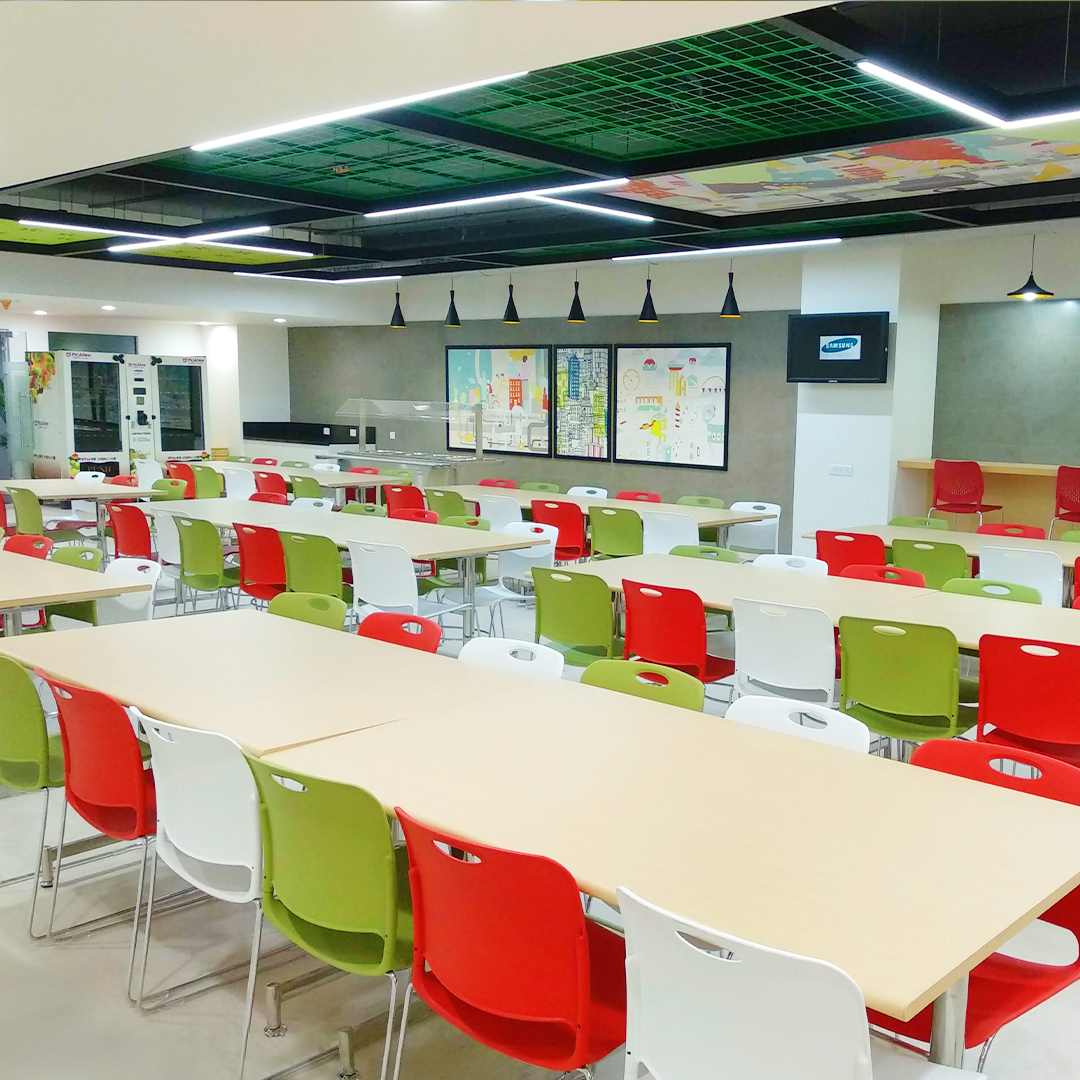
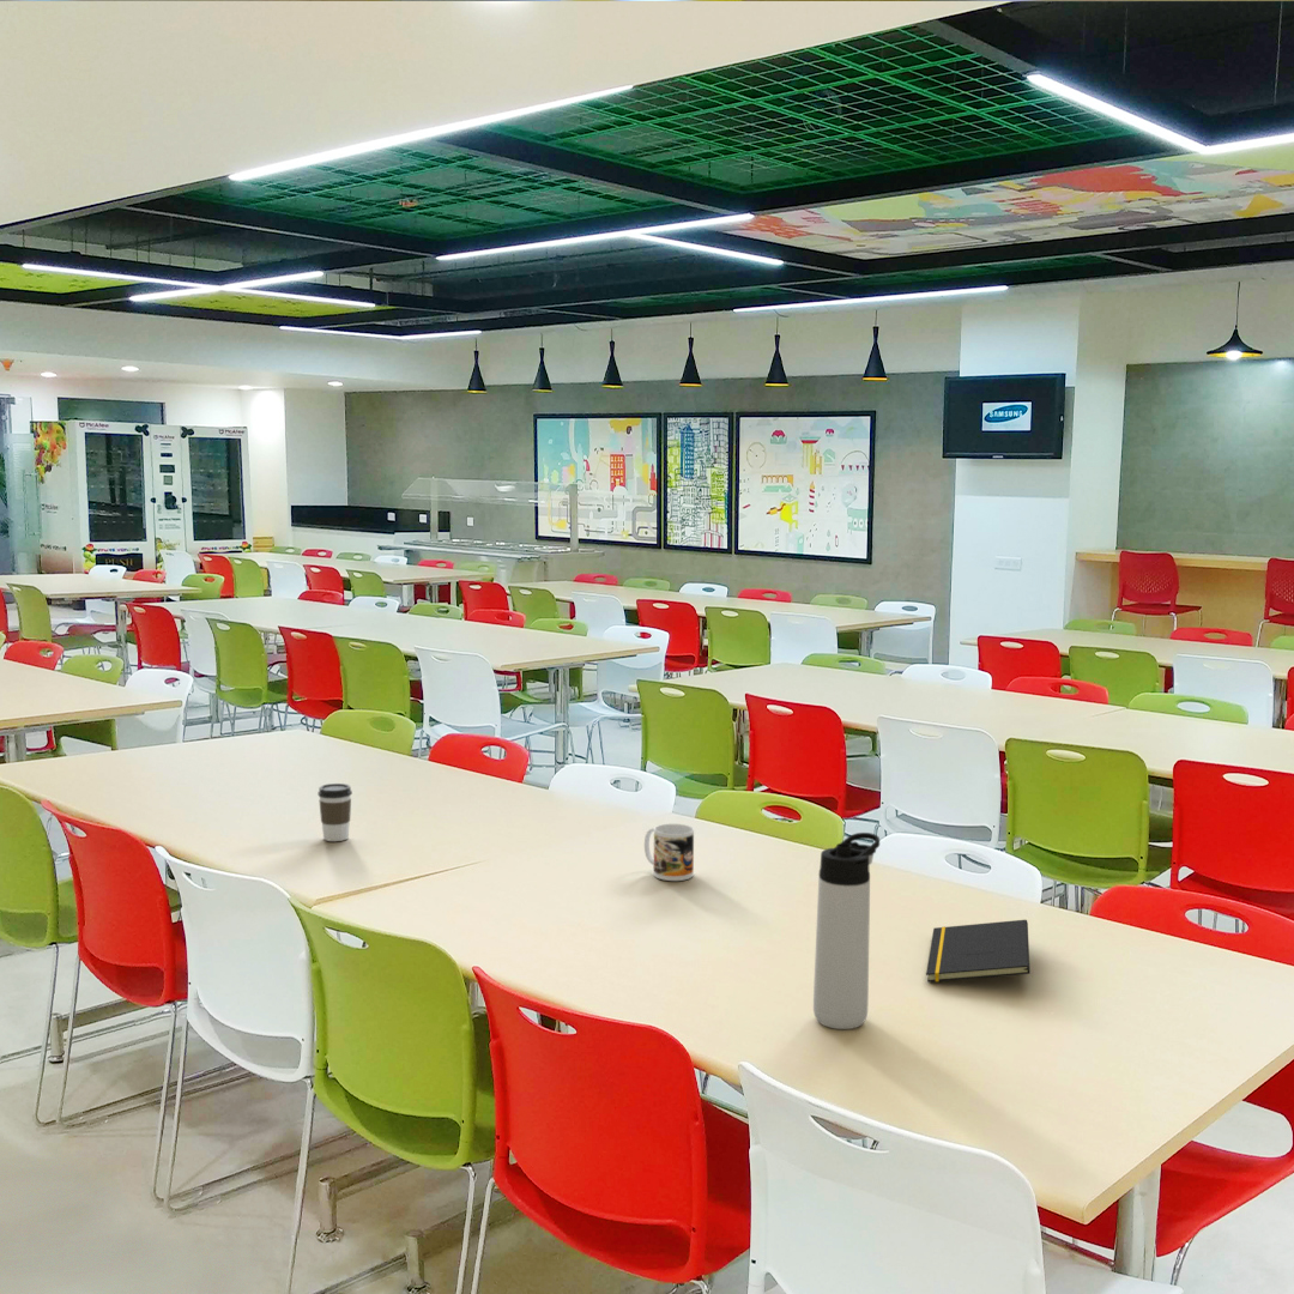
+ coffee cup (334, 812)
+ thermos bottle (848, 929)
+ notepad (979, 949)
+ mug (666, 849)
